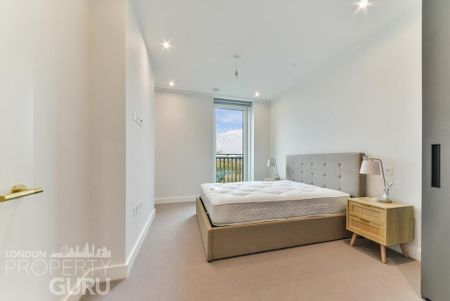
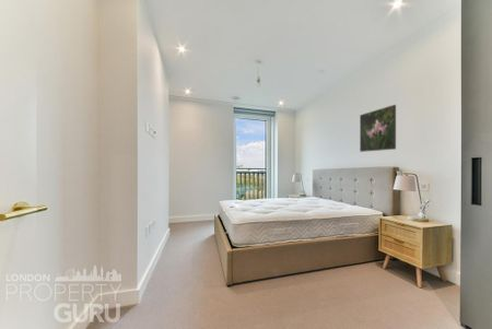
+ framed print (376, 130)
